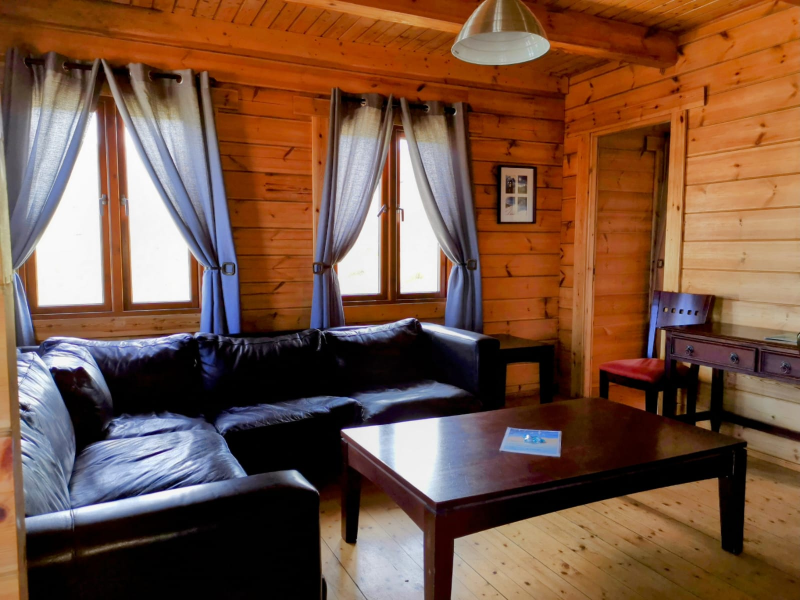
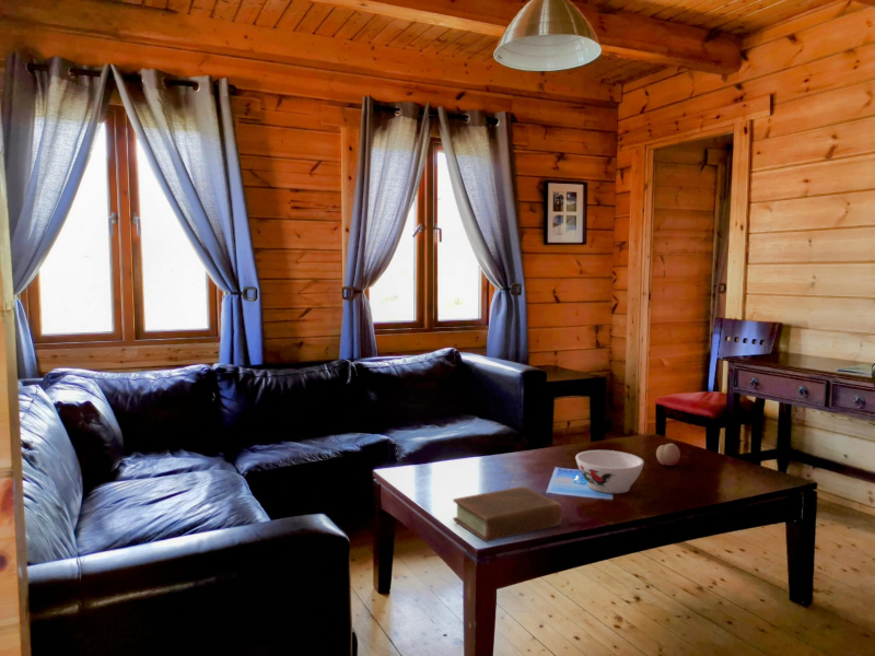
+ bowl (608, 472)
+ fruit (667, 454)
+ book (506, 512)
